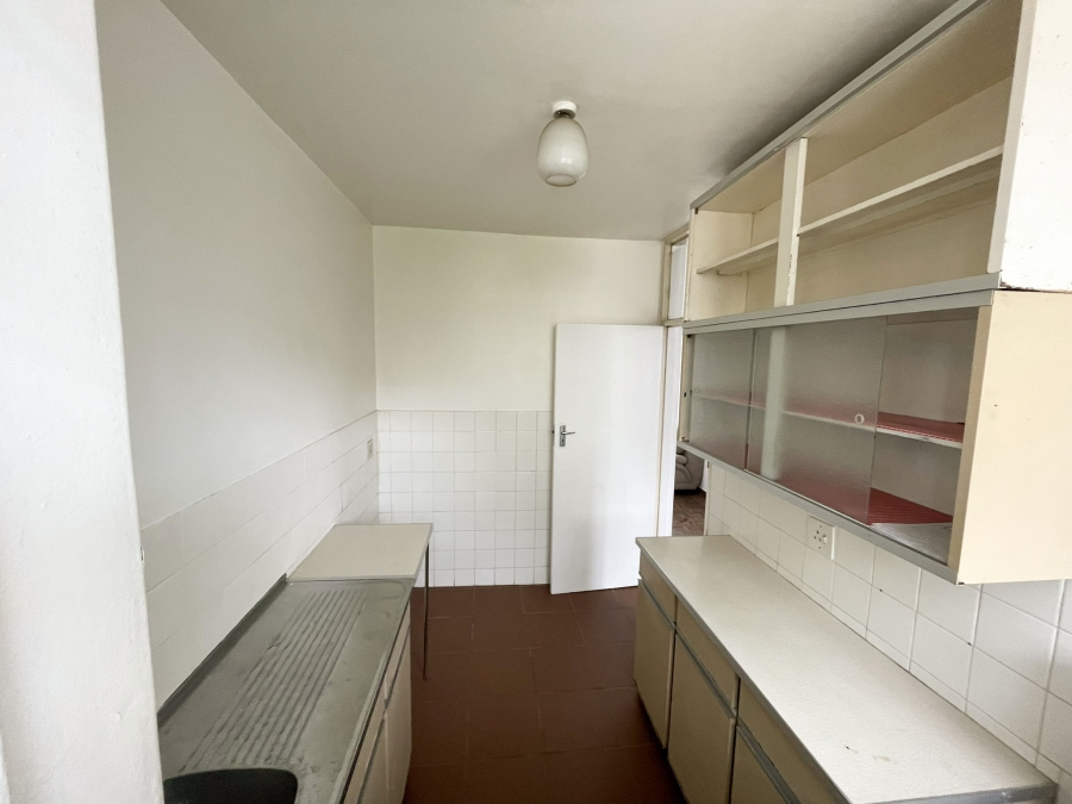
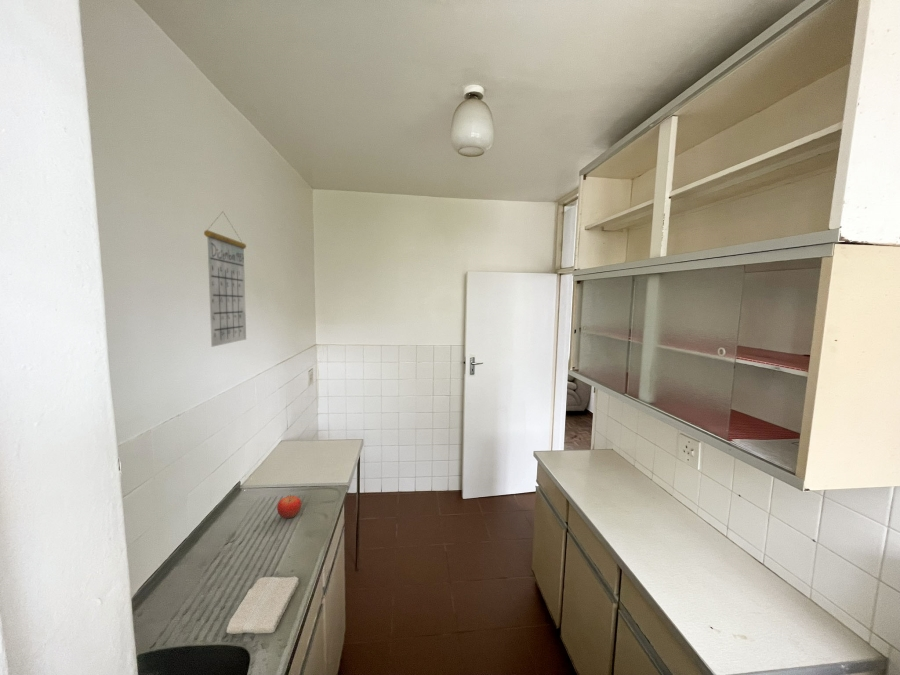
+ calendar (228, 278)
+ fruit (289, 505)
+ washcloth (266, 602)
